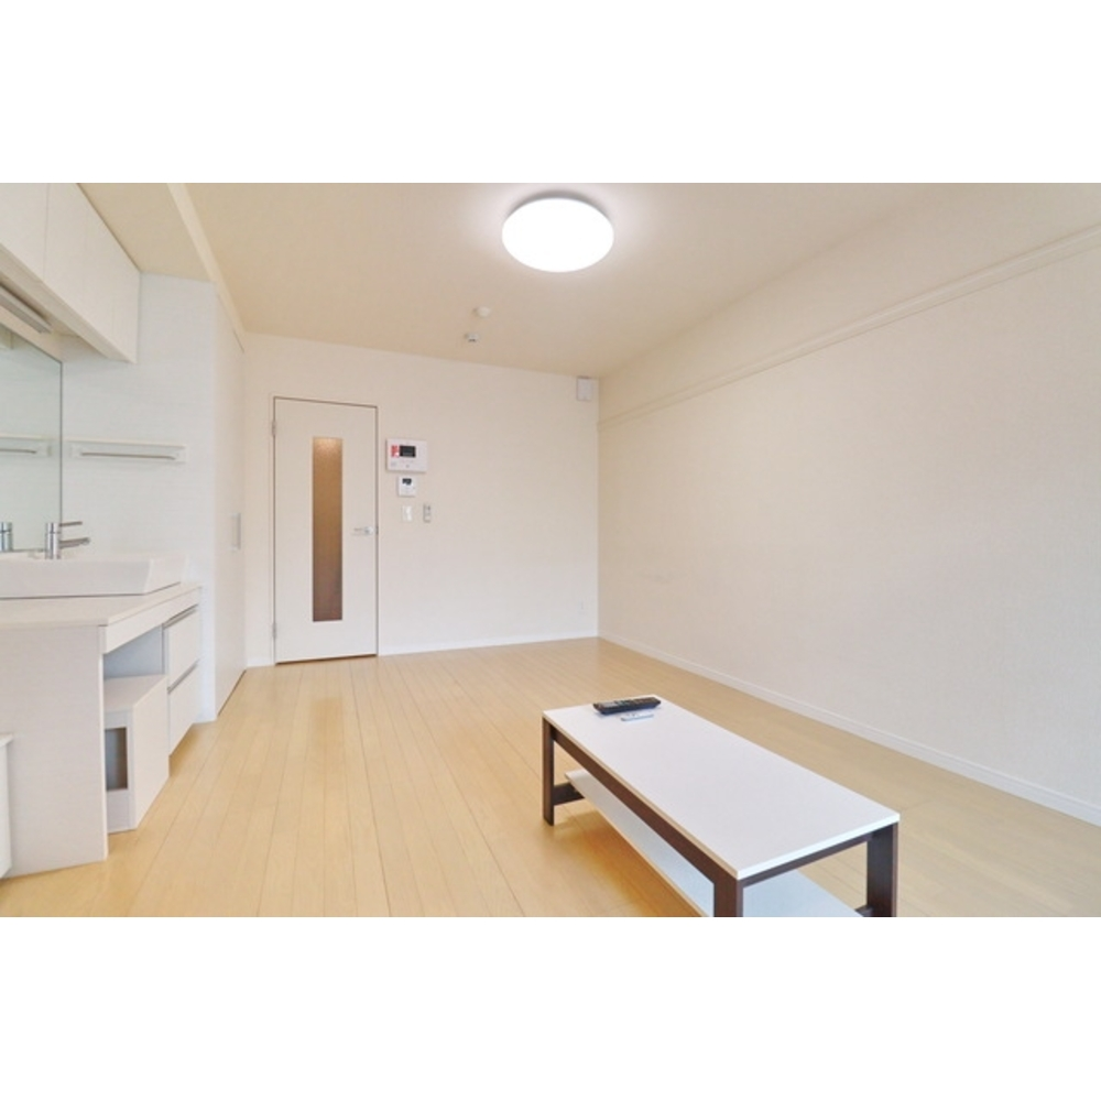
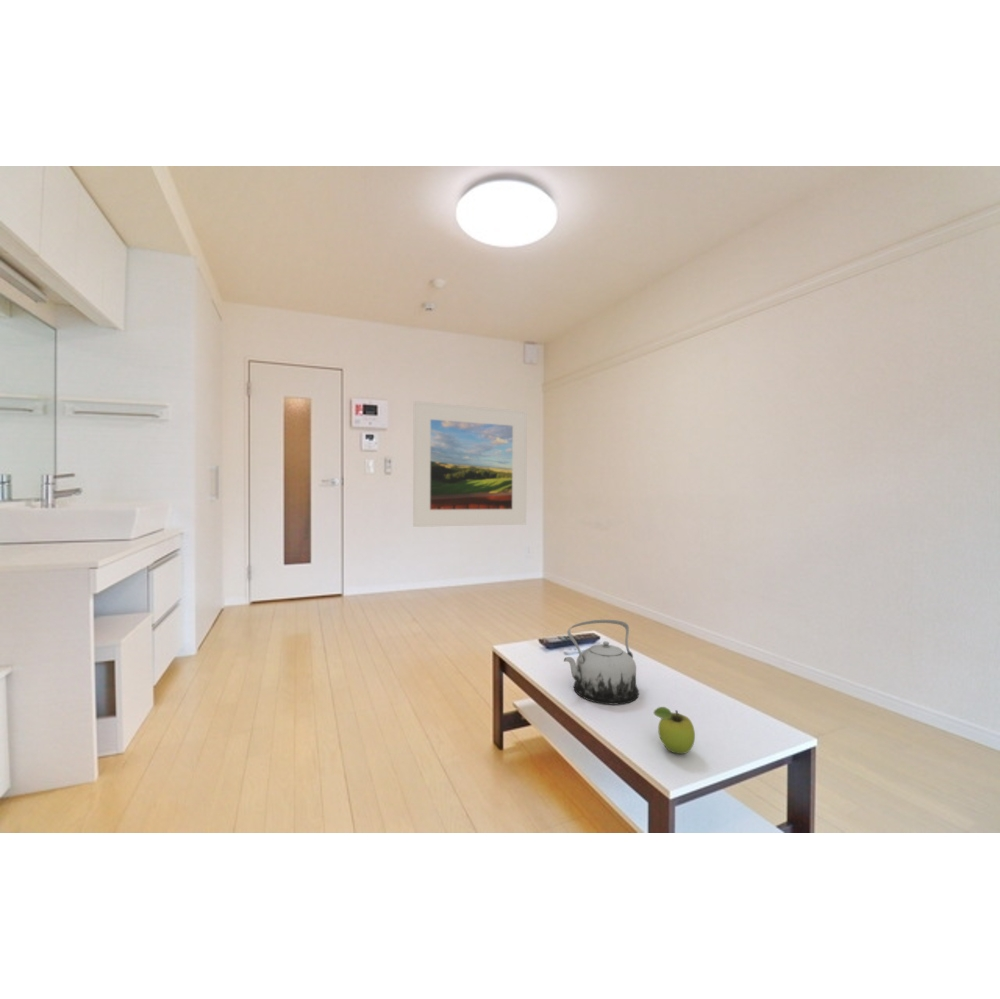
+ teapot (600, 657)
+ fruit (673, 729)
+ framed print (472, 466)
